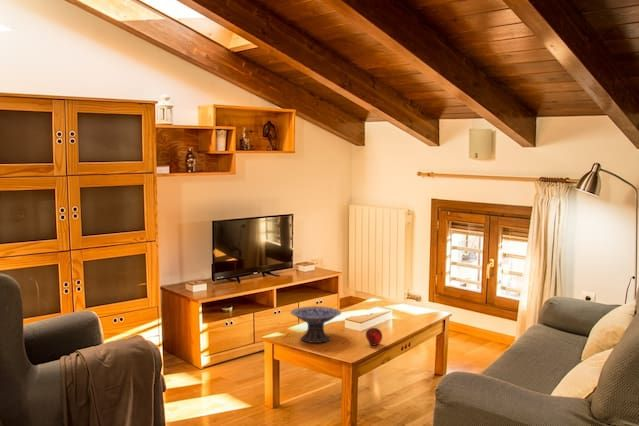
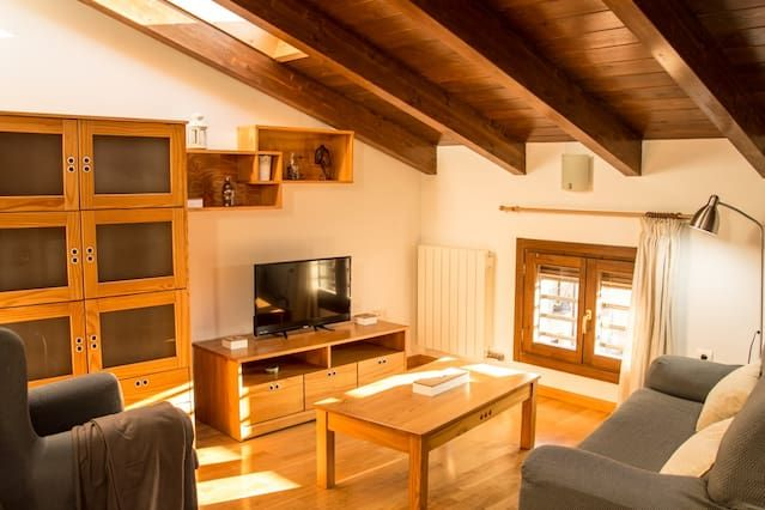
- apple (373, 336)
- decorative bowl (315, 325)
